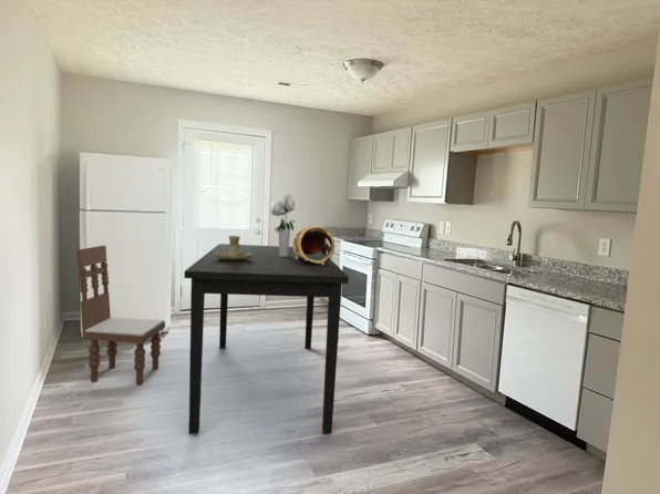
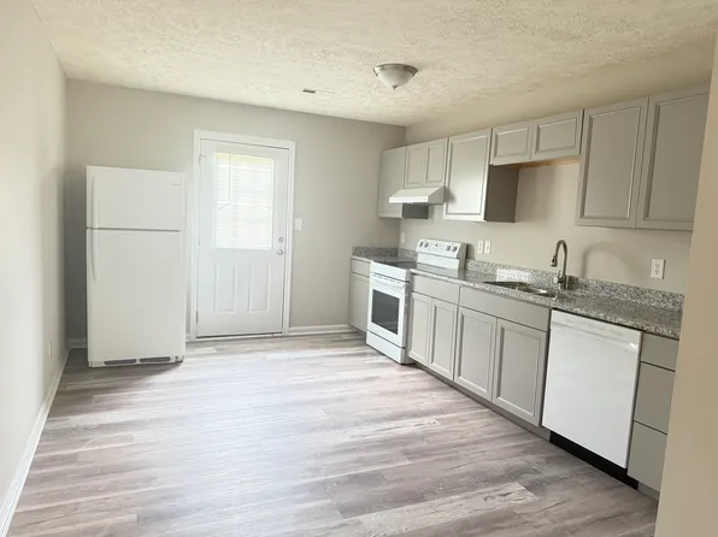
- dining chair (122, 318)
- candle holder (234, 247)
- decorative bowl (311, 243)
- bouquet (282, 224)
- dining table (266, 295)
